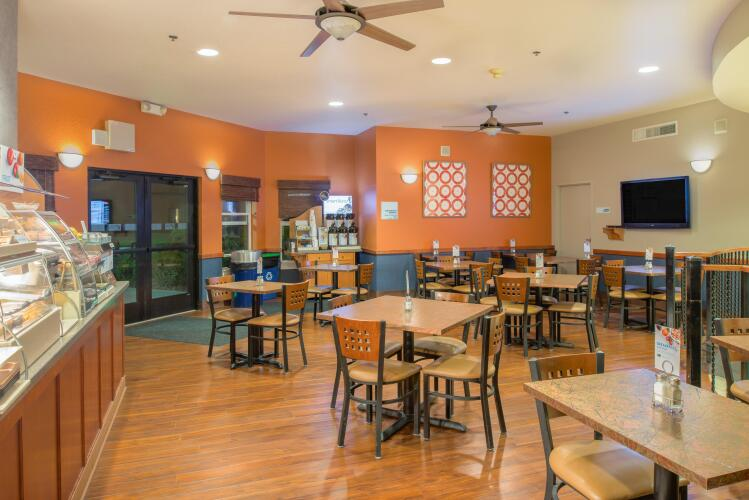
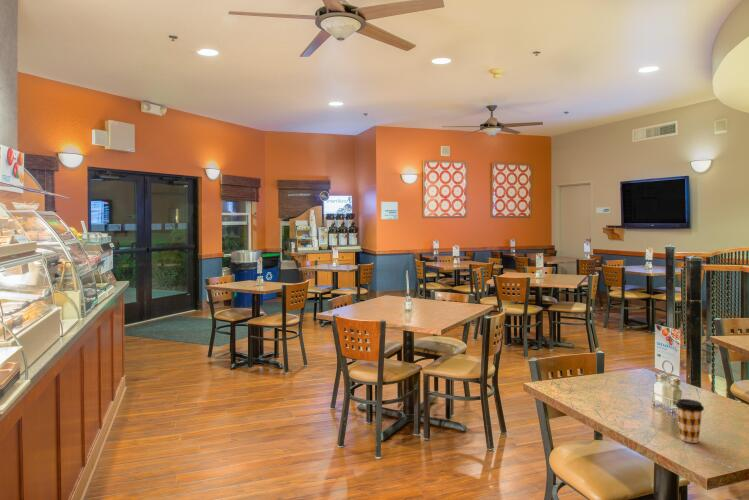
+ coffee cup (689, 420)
